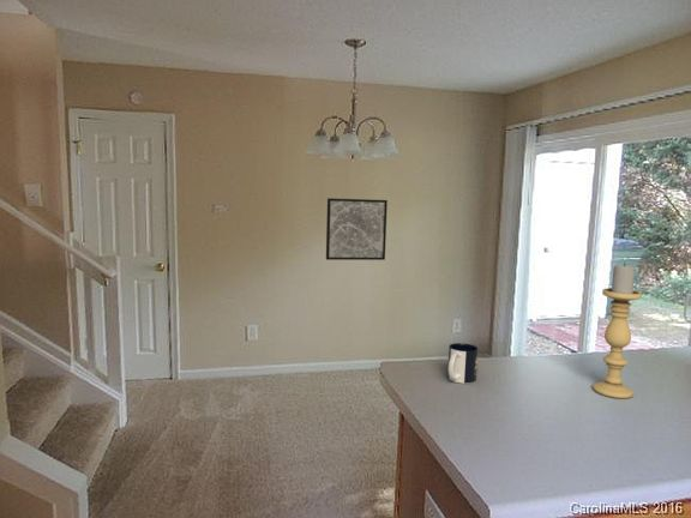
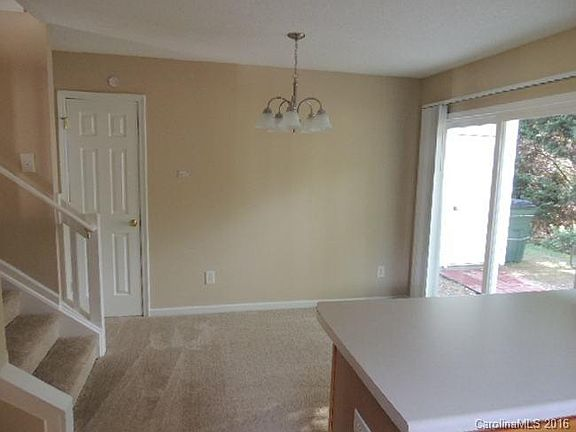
- mug (459, 363)
- wall art (356, 229)
- candle holder (618, 327)
